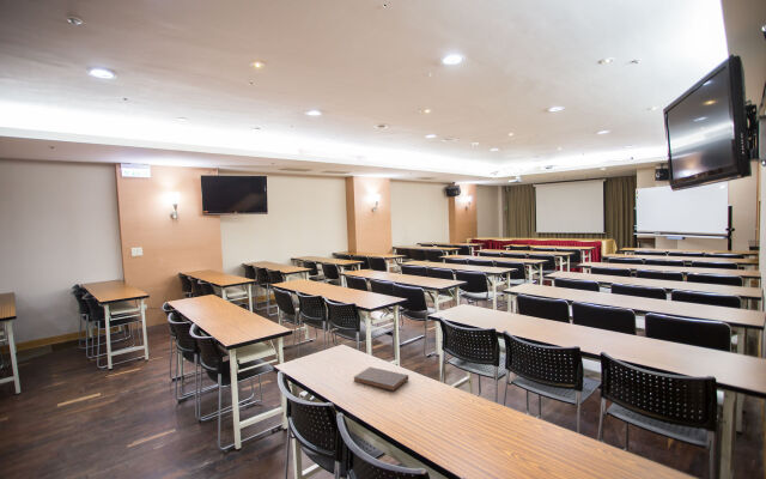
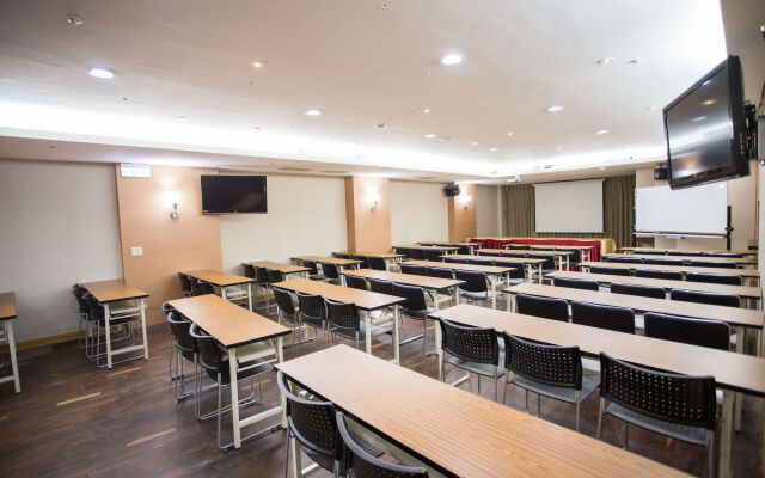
- book (381, 377)
